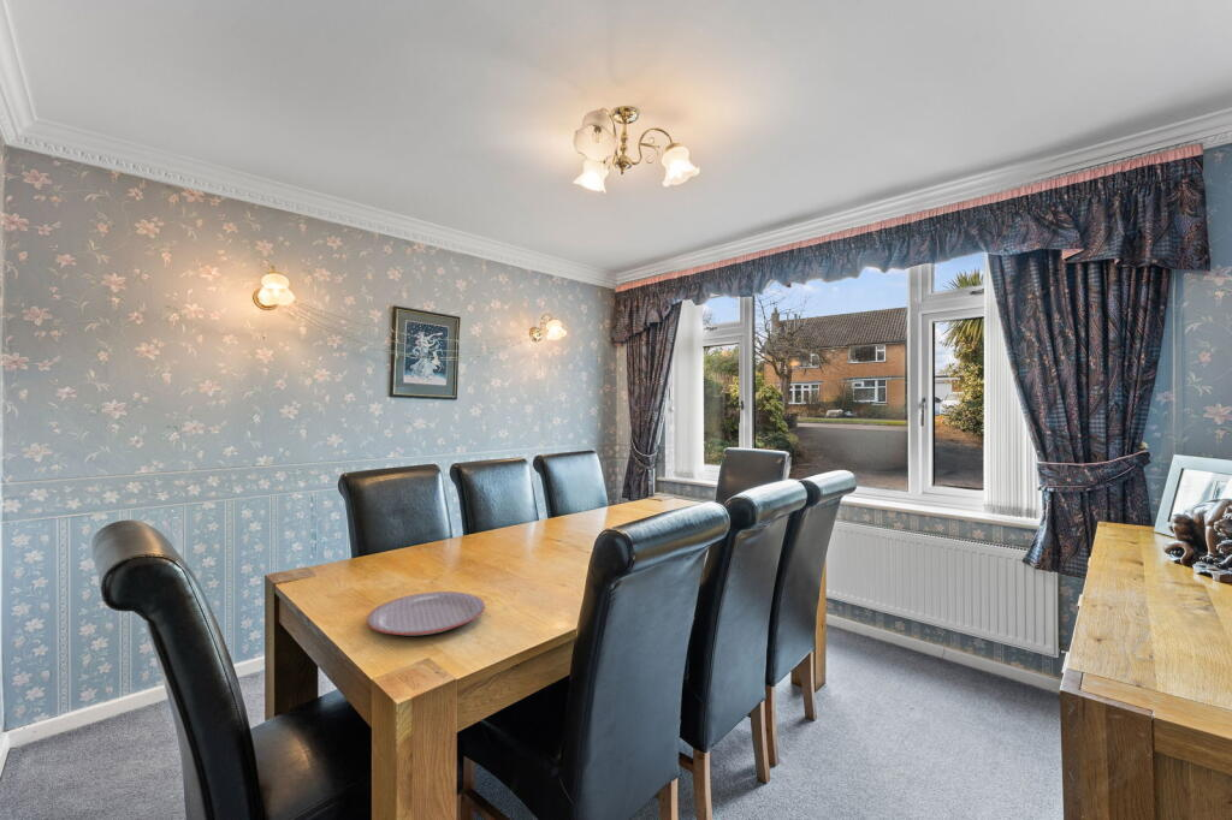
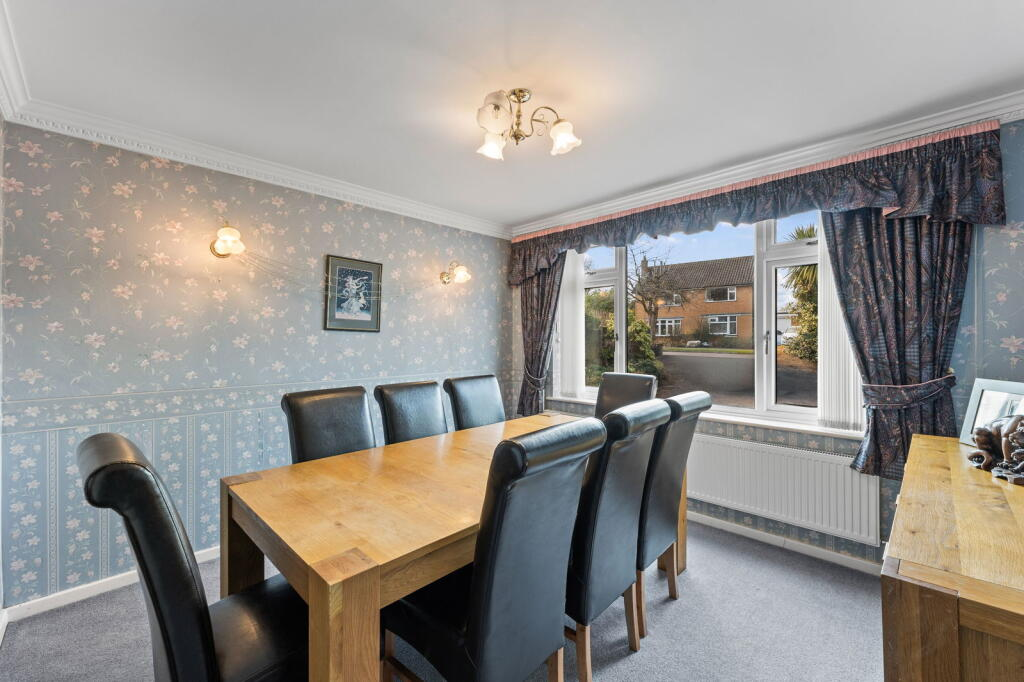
- plate (427, 614)
